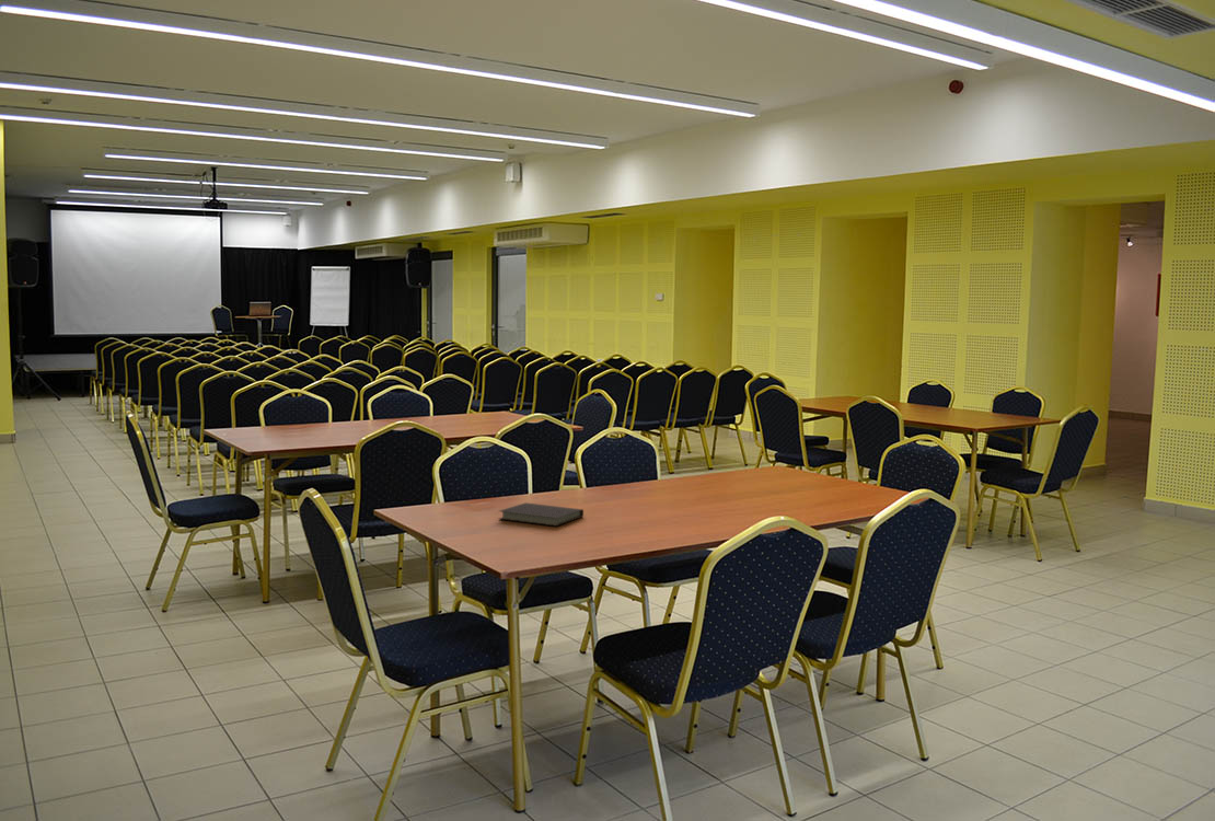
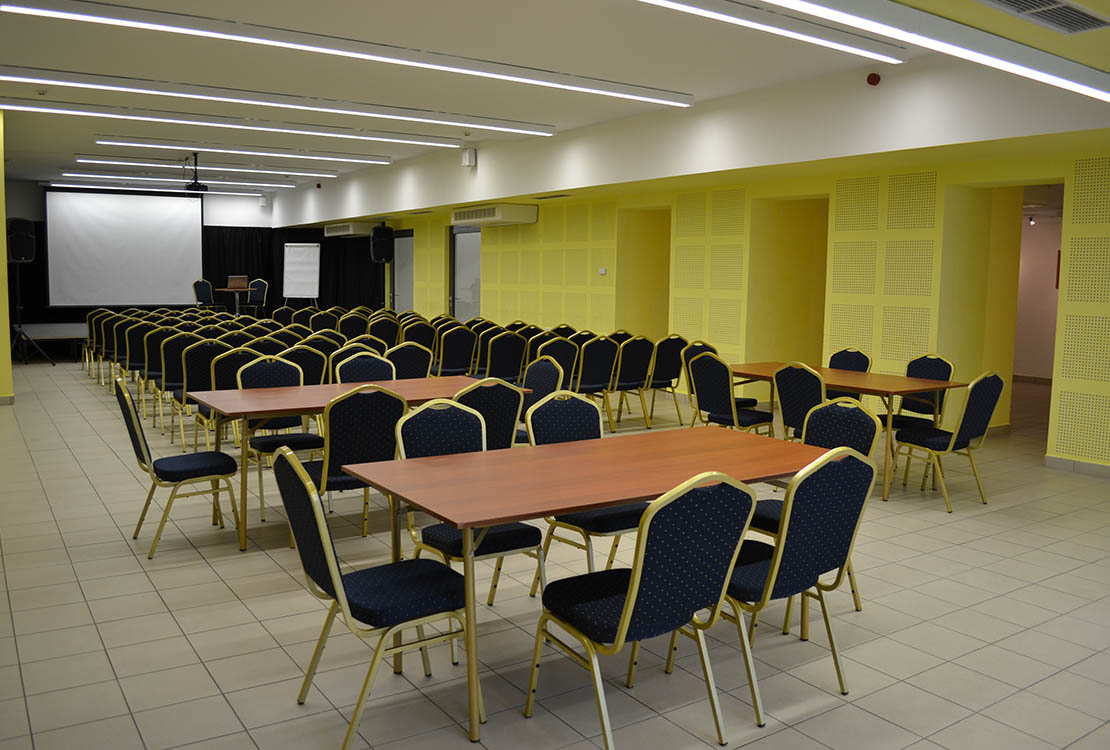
- notebook (541, 513)
